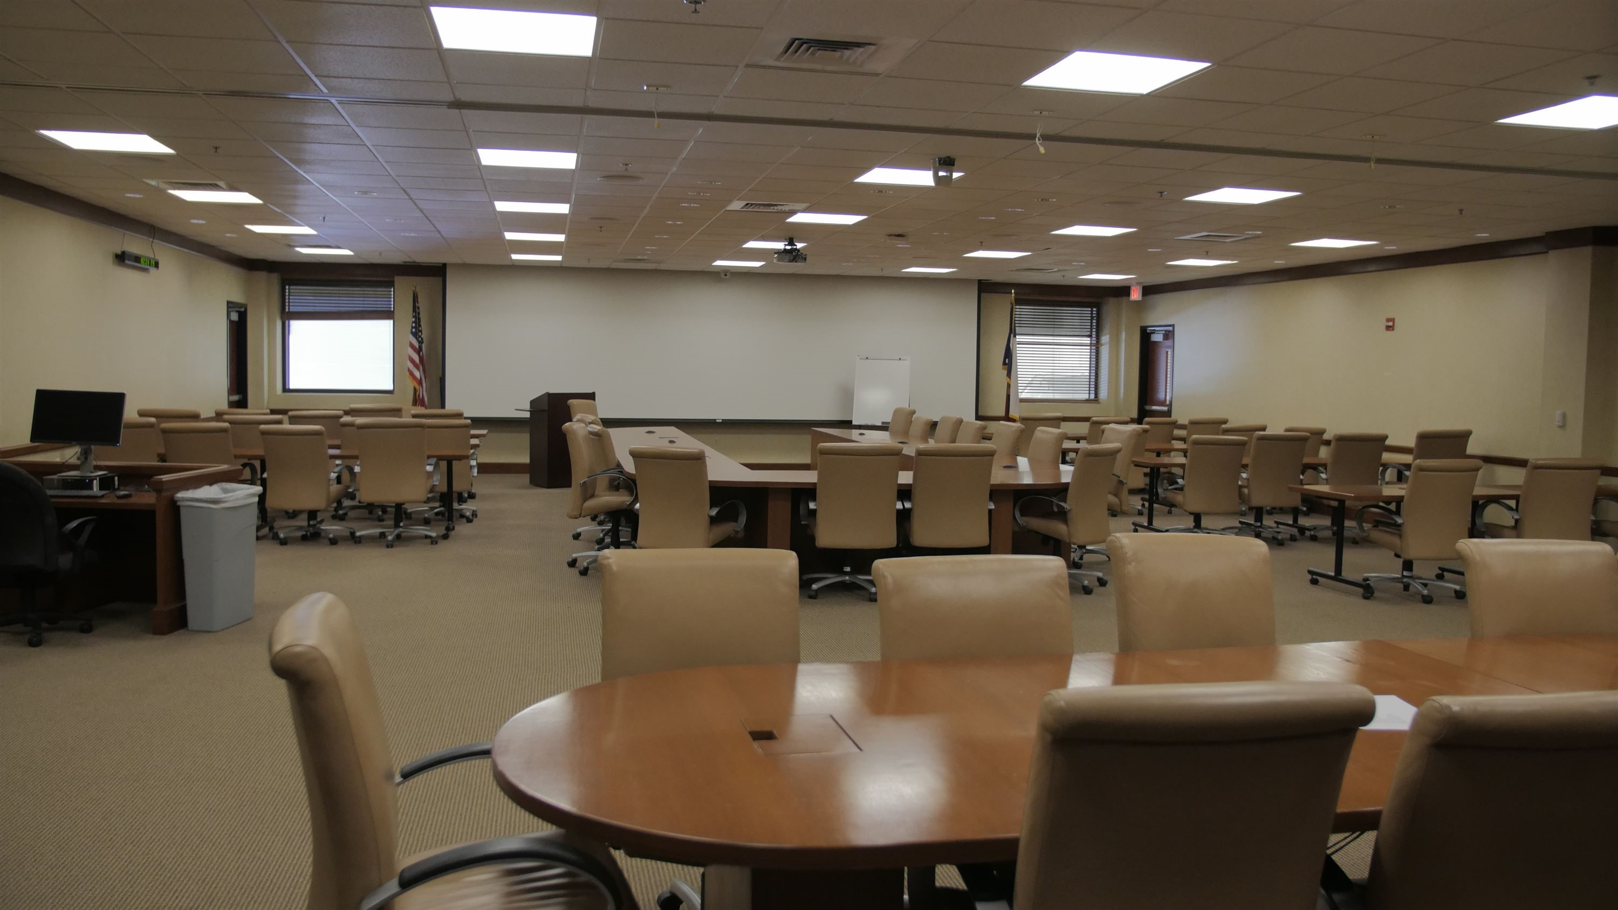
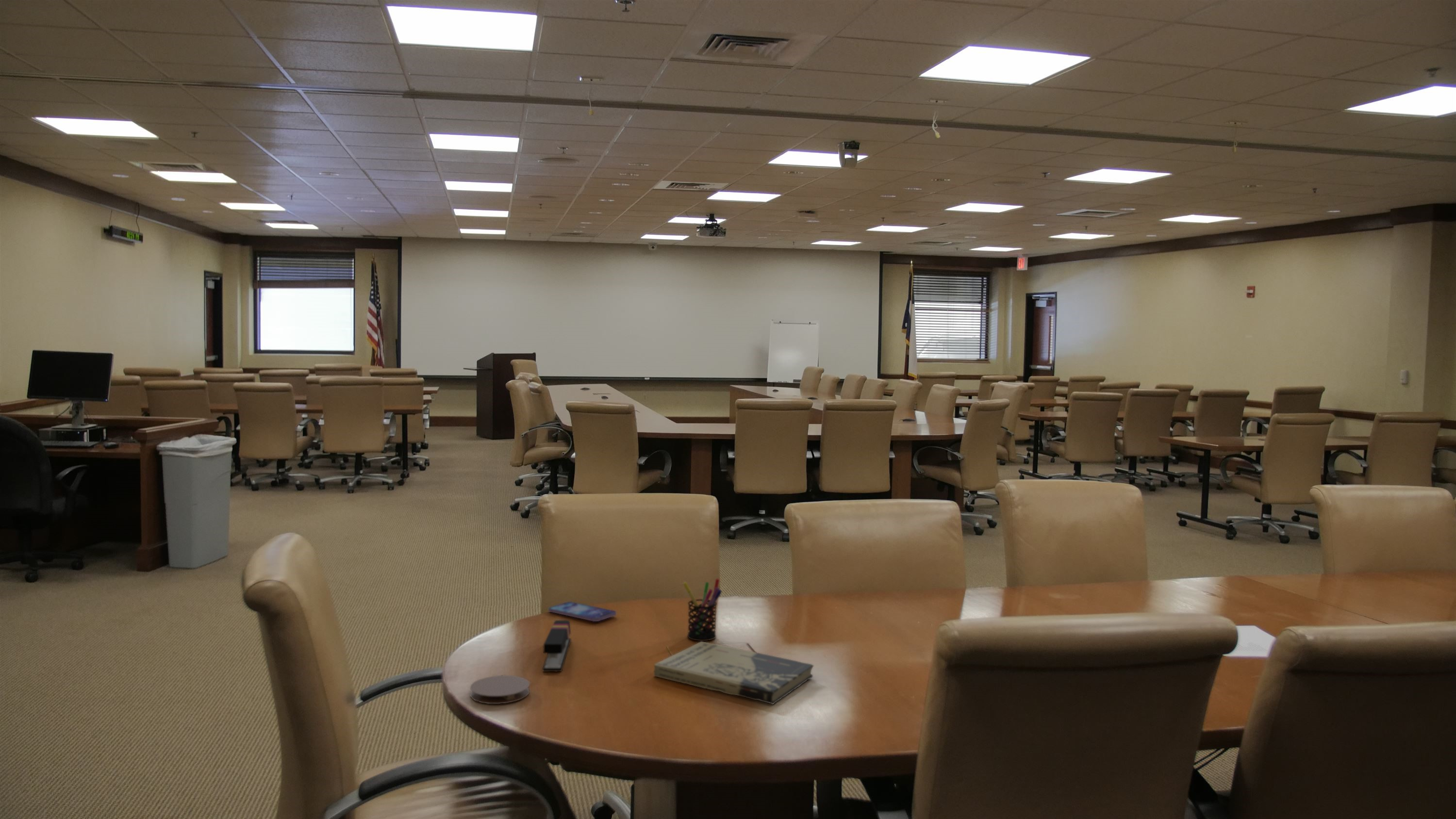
+ coaster (500, 689)
+ smartphone (582, 611)
+ pen holder (704, 606)
+ book (733, 670)
+ stapler (557, 642)
